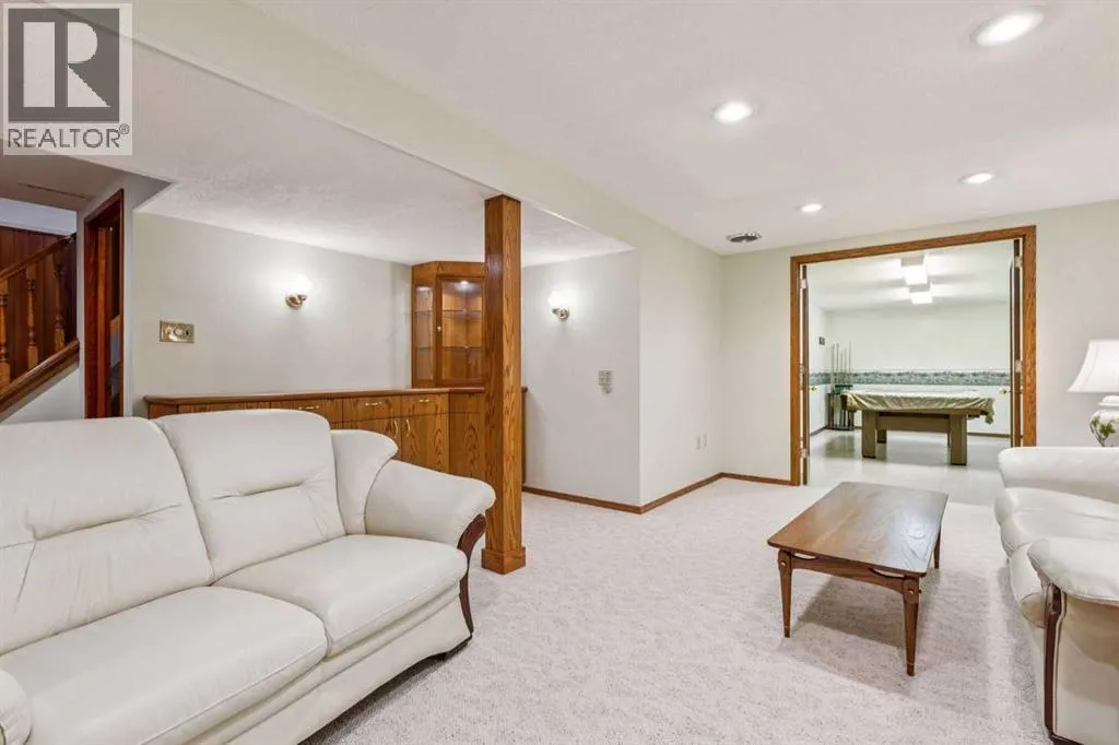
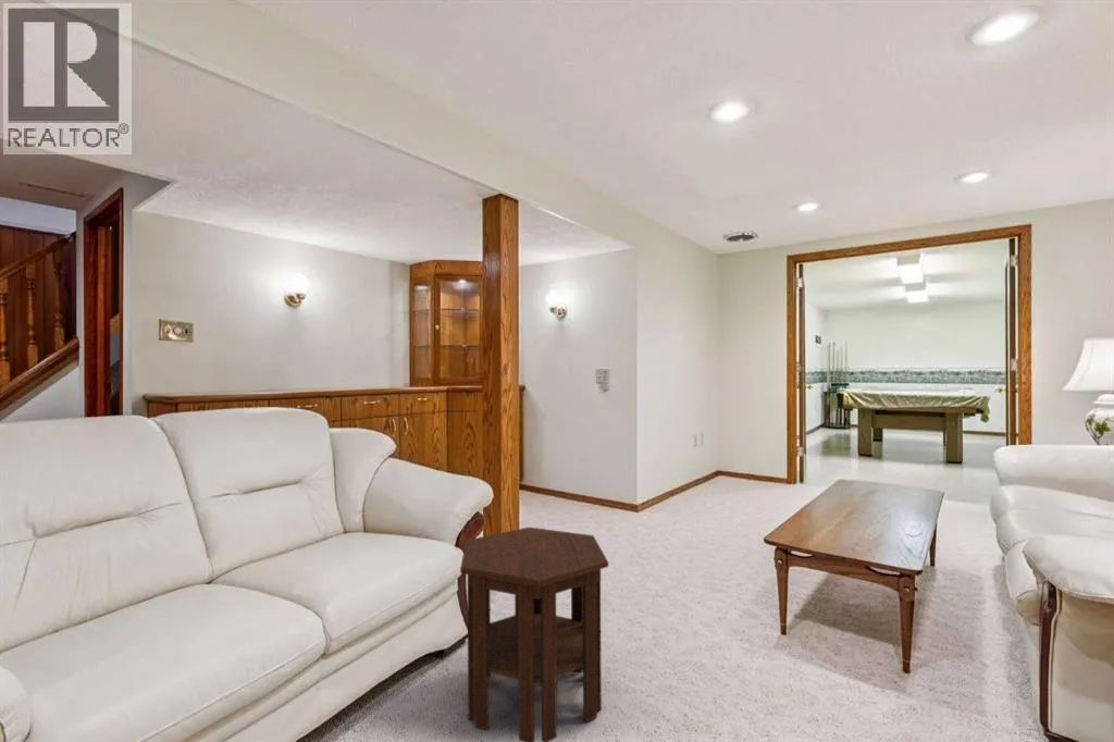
+ side table (533, 622)
